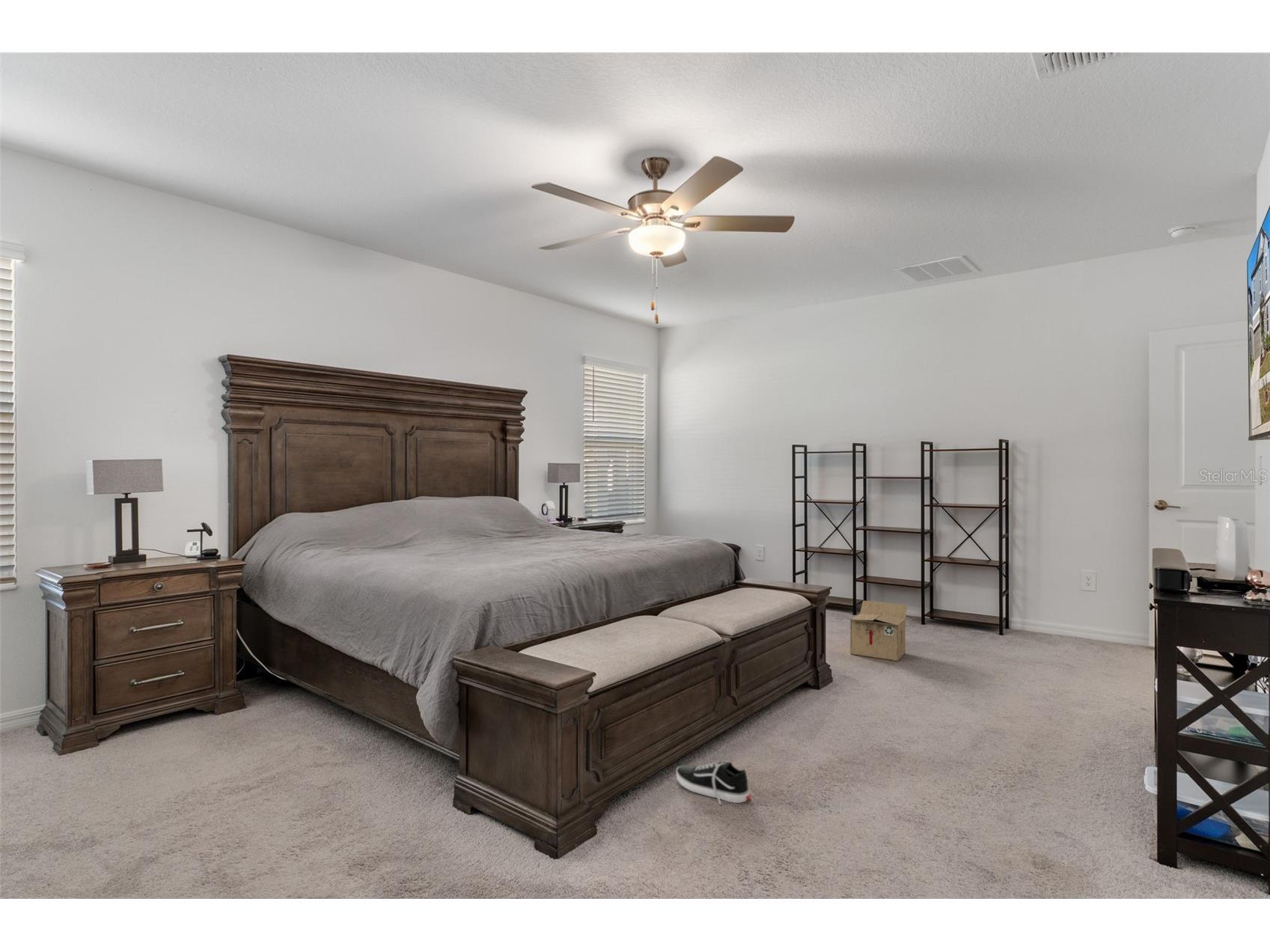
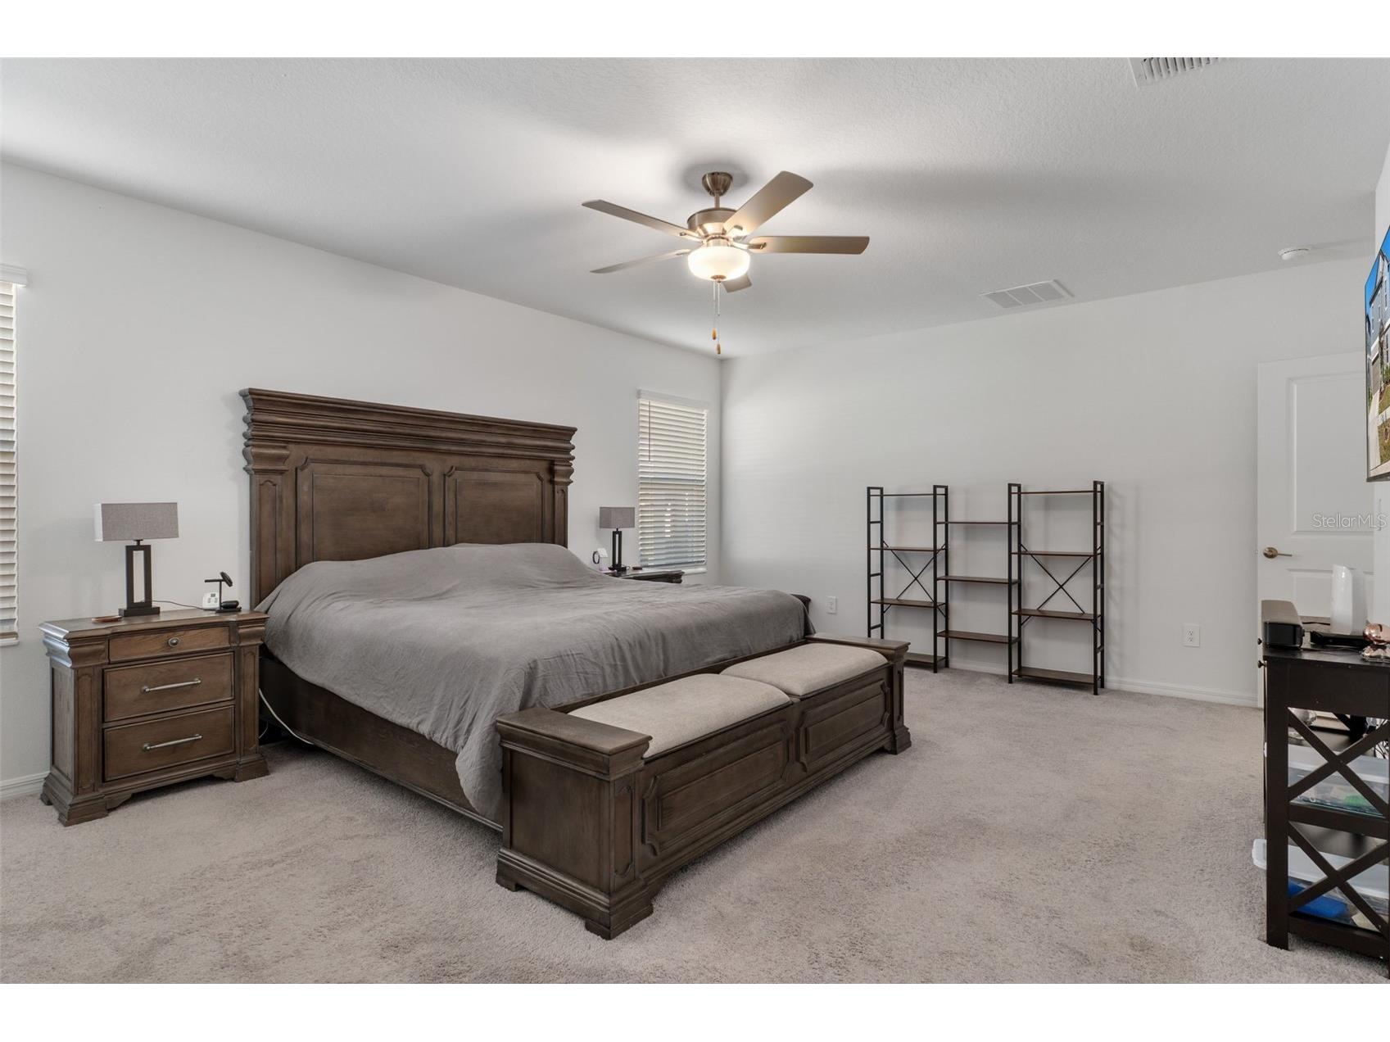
- cardboard box (877, 631)
- shoe (712, 772)
